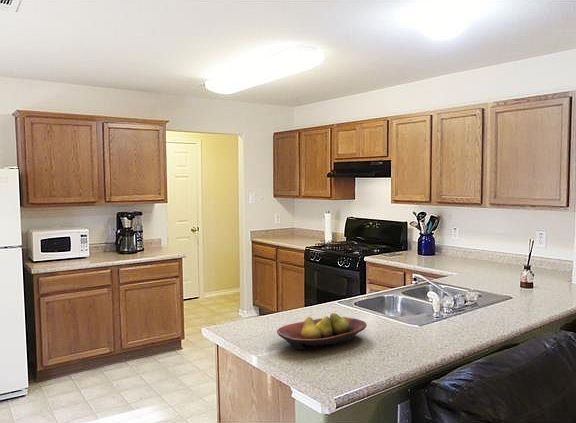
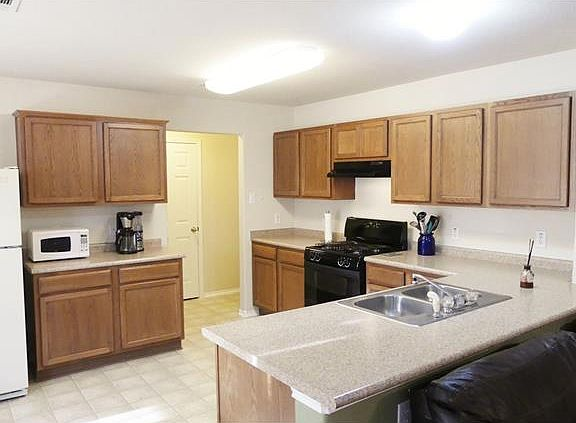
- fruit bowl (322, 328)
